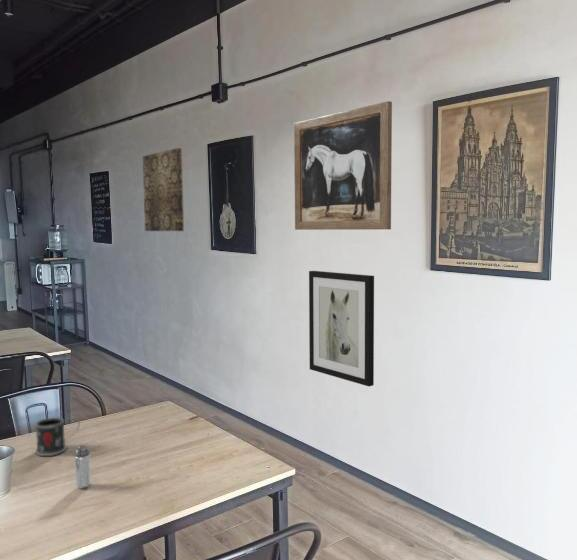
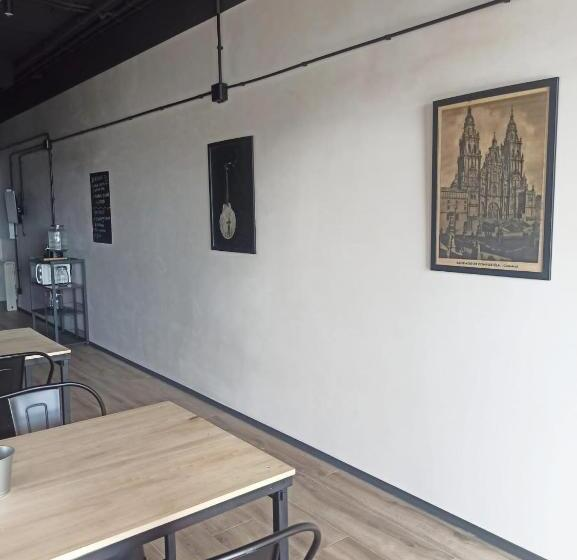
- mug (57, 433)
- wall art (338, 172)
- wall art (162, 192)
- wall art (339, 325)
- shaker (82, 466)
